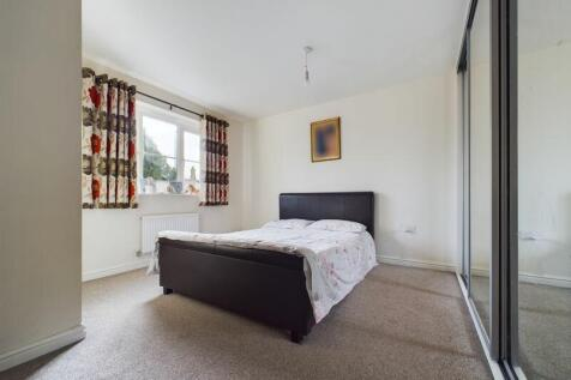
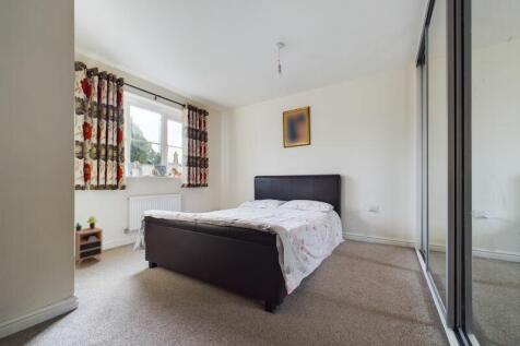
+ nightstand (86, 239)
